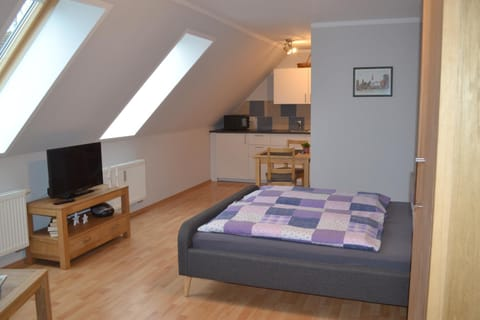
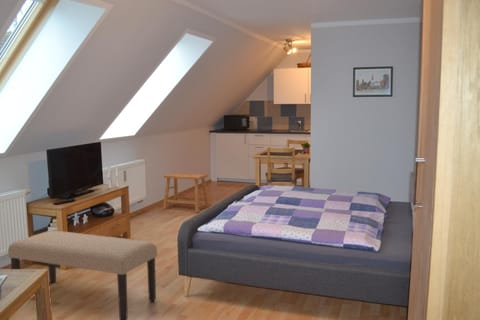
+ stool (186, 197)
+ bench (83, 268)
